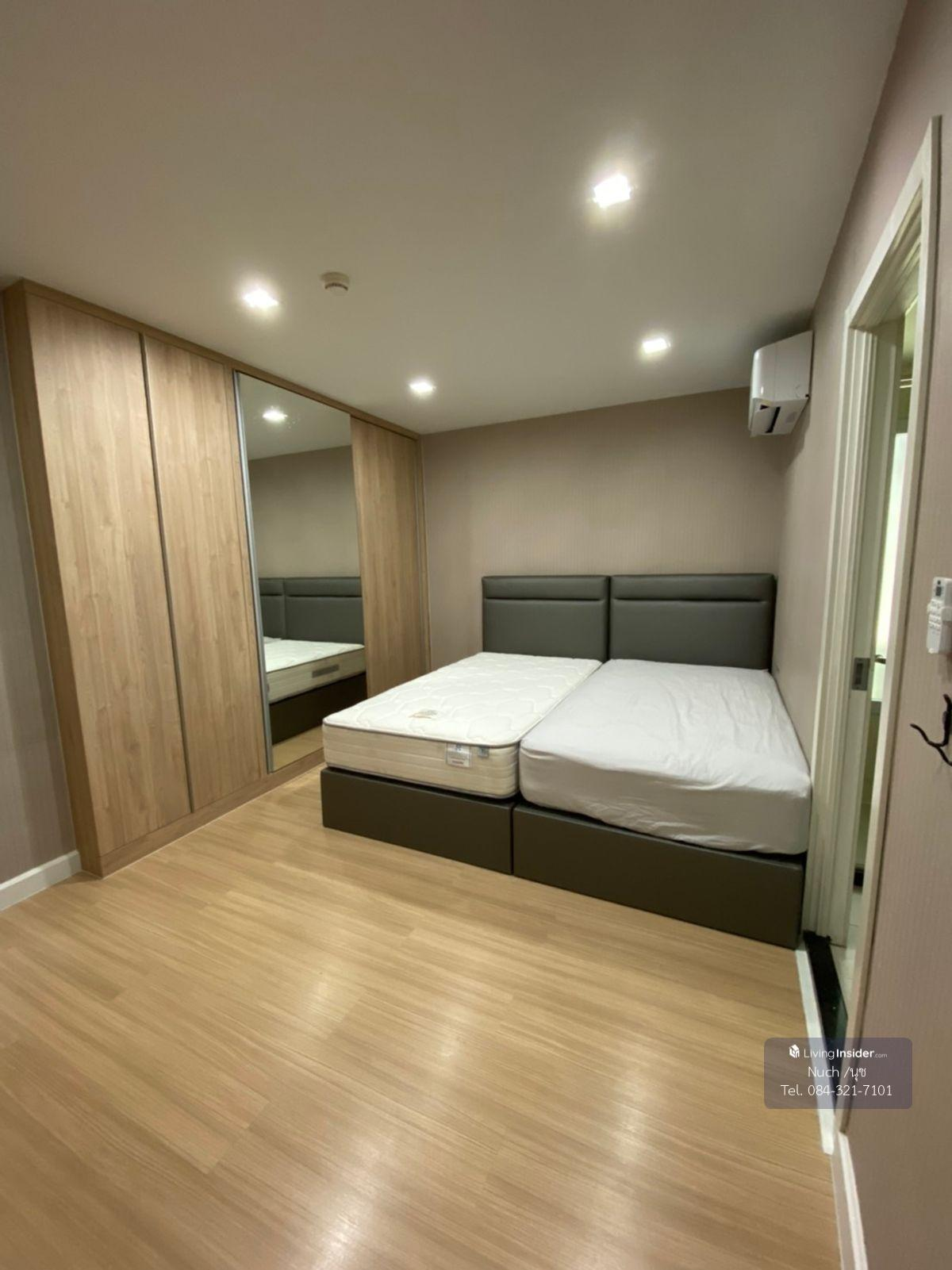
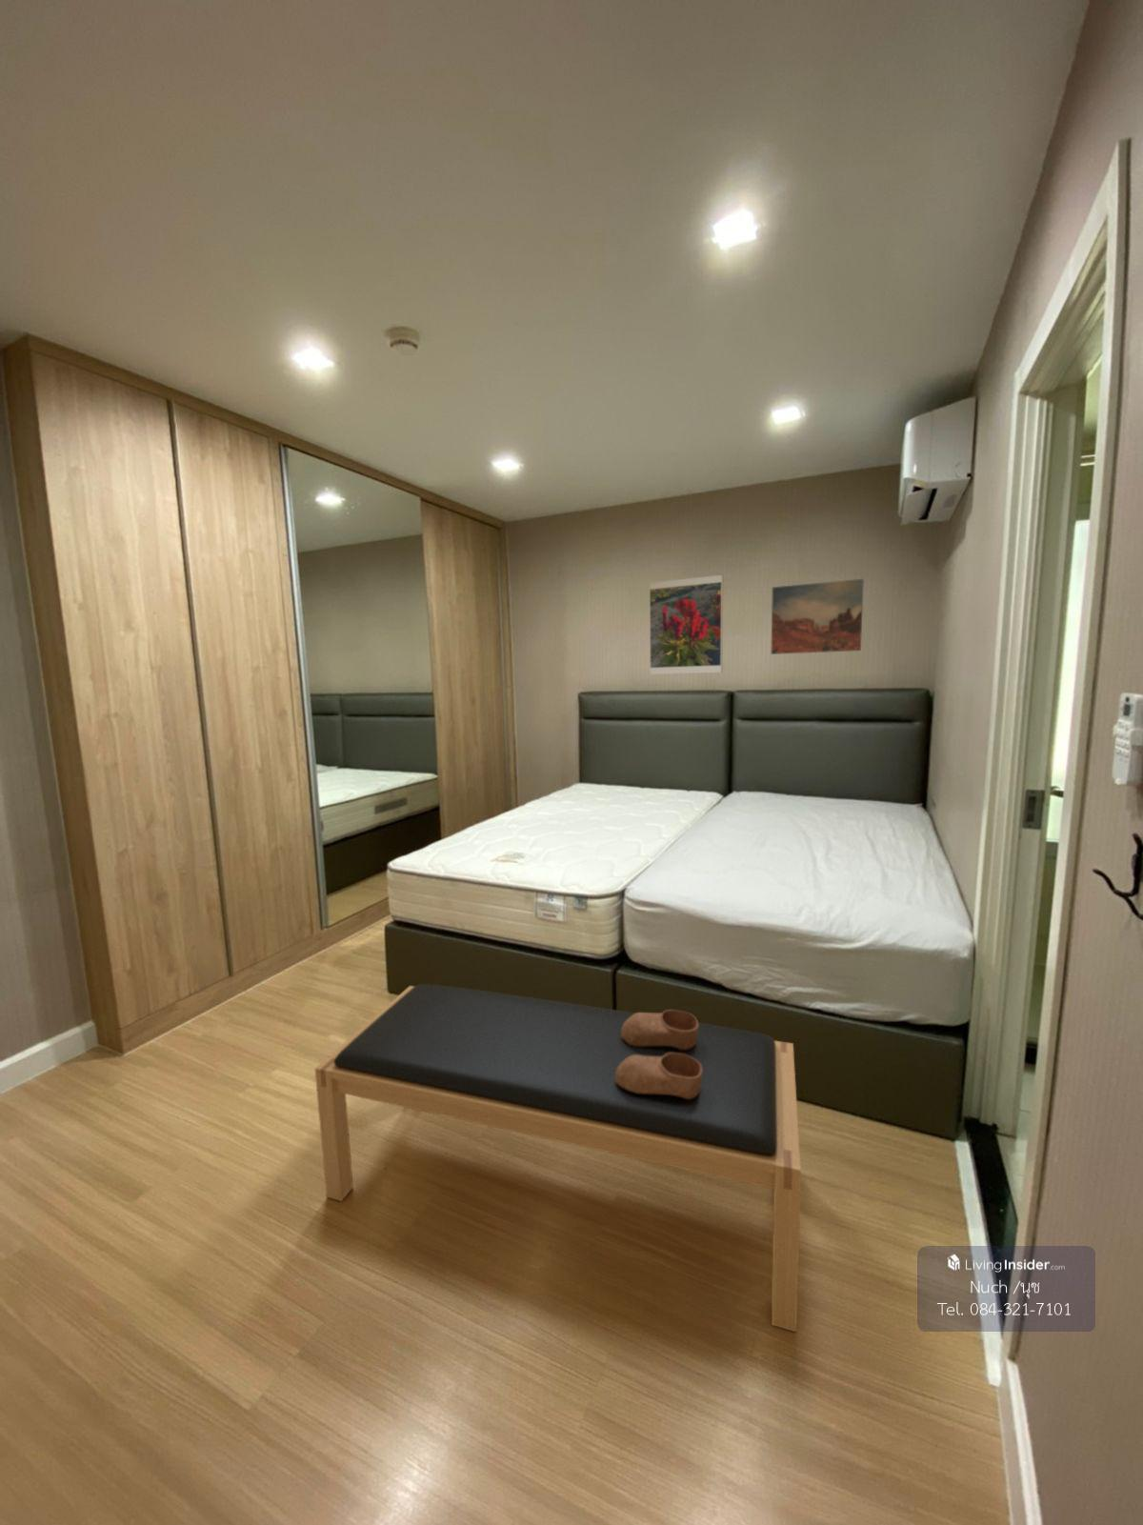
+ slipper (658, 1045)
+ bench (559, 1112)
+ wall art (815, 617)
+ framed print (684, 626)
